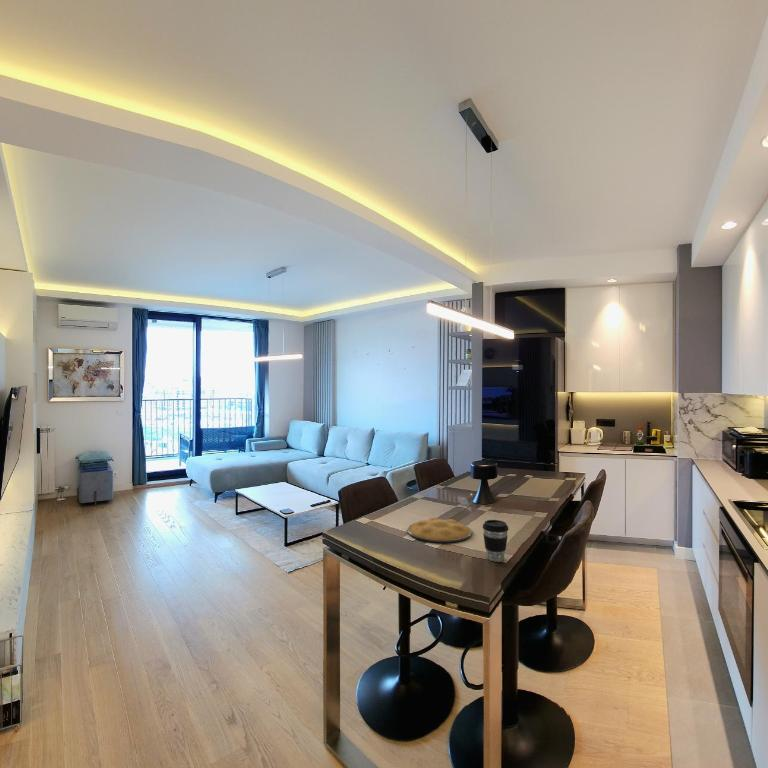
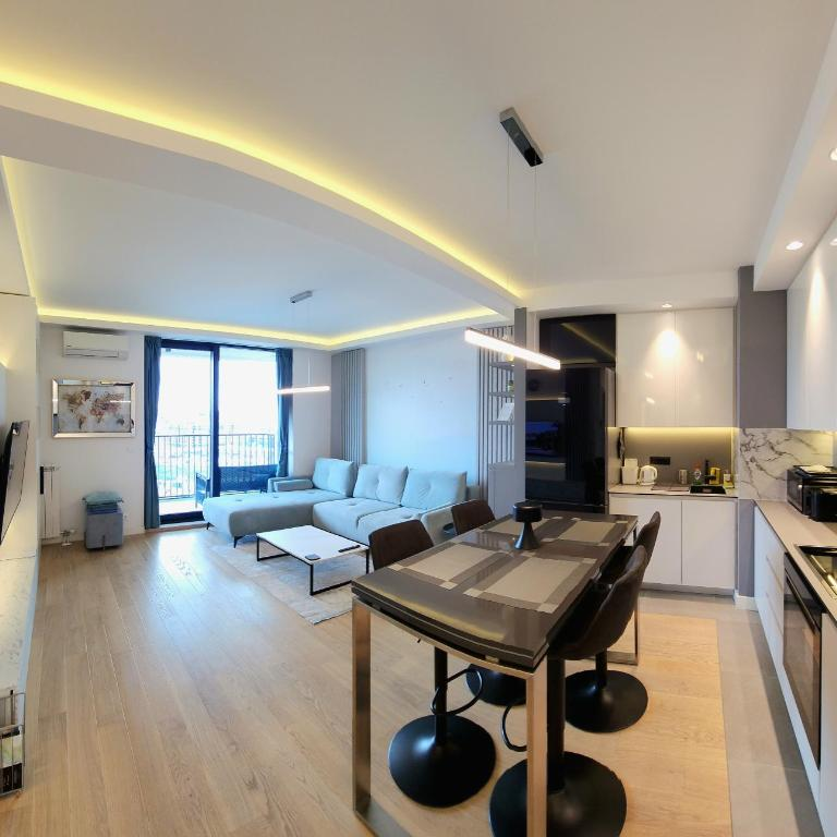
- plate (439, 525)
- coffee cup (495, 540)
